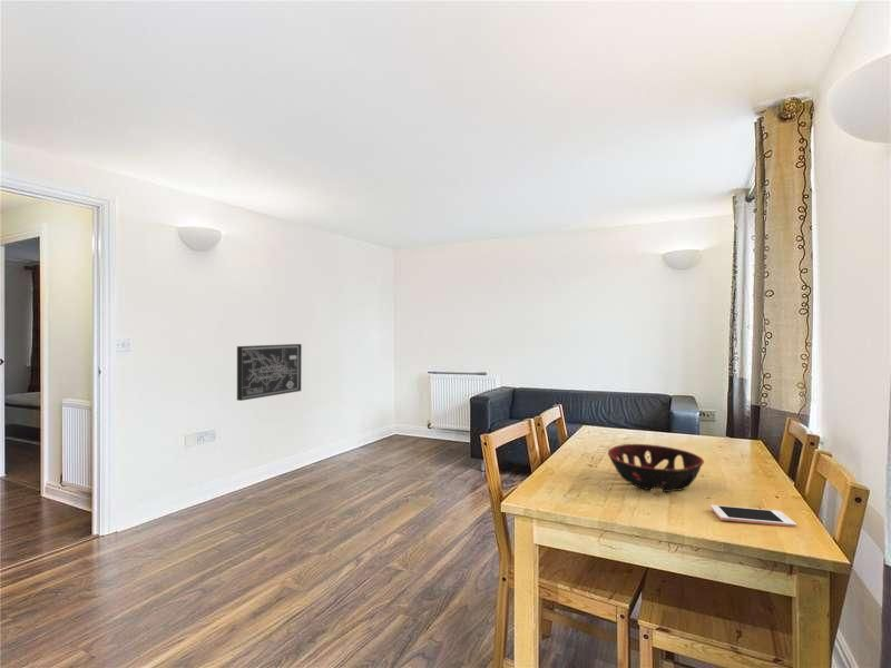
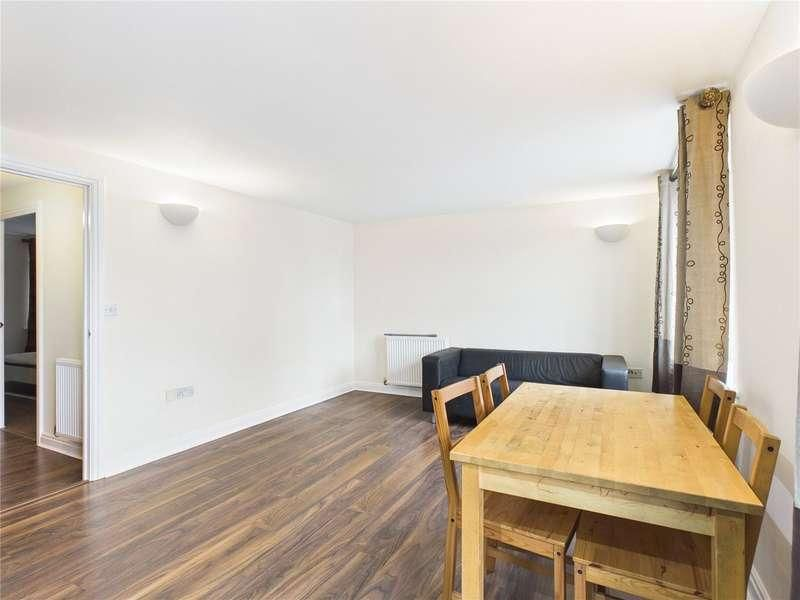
- cell phone (751, 515)
- wall art (271, 370)
- decorative bowl (653, 469)
